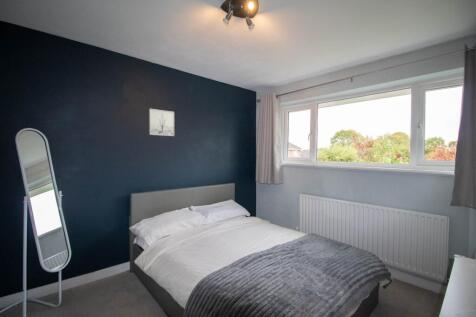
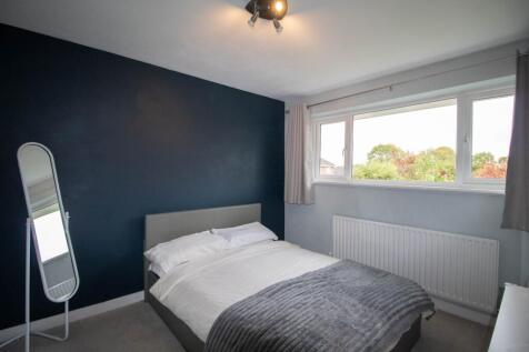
- wall art (161, 122)
